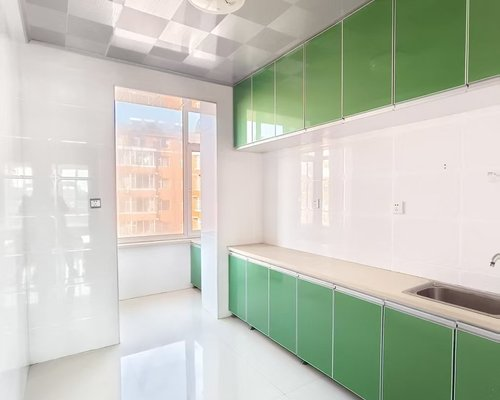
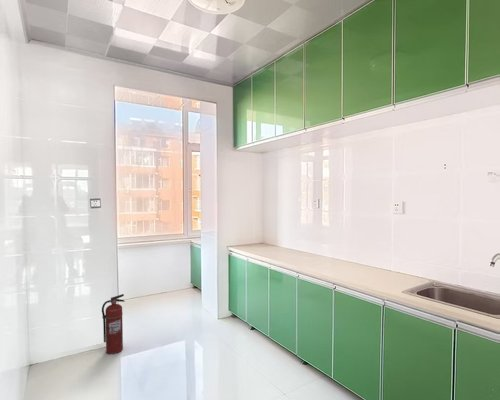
+ fire extinguisher (113, 323)
